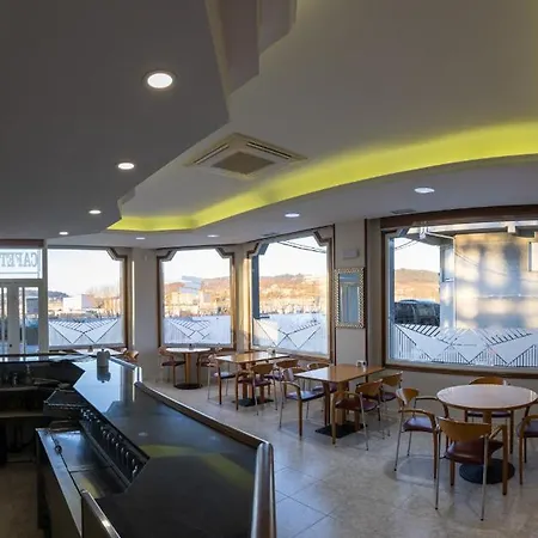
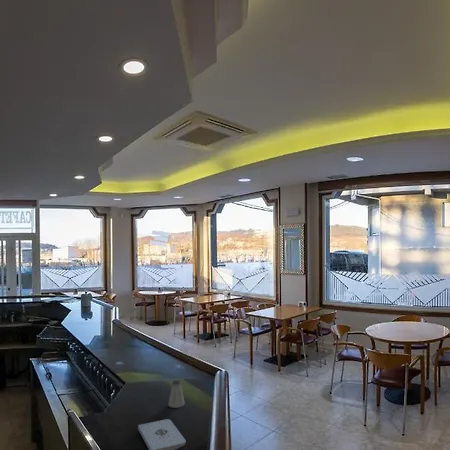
+ saltshaker (176, 392)
+ notepad (161, 435)
